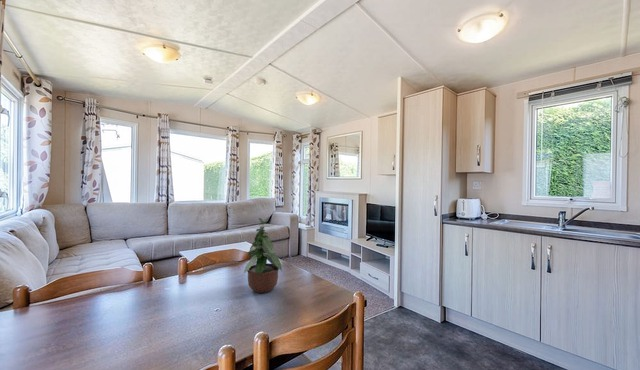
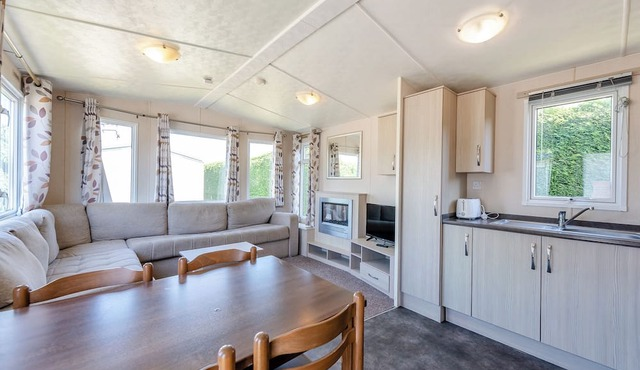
- potted plant (262, 252)
